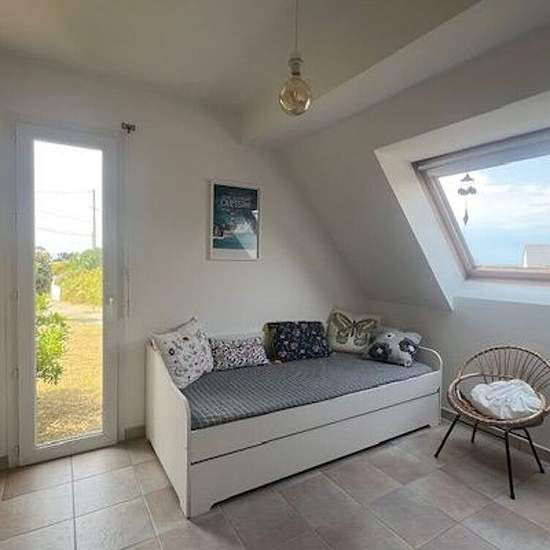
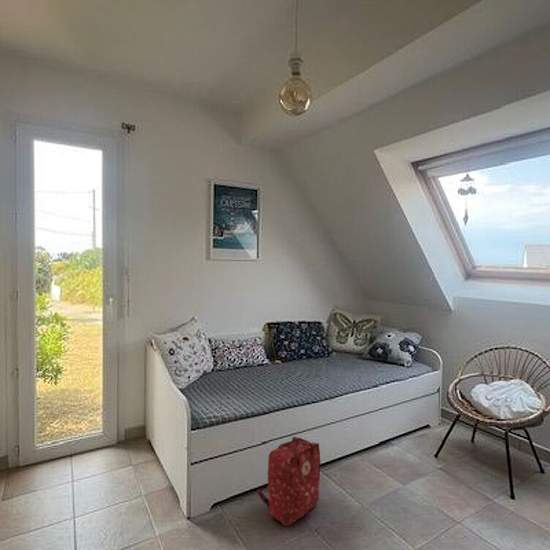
+ backpack (290, 472)
